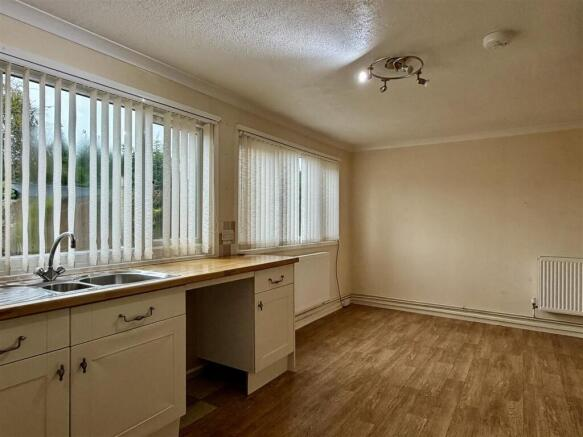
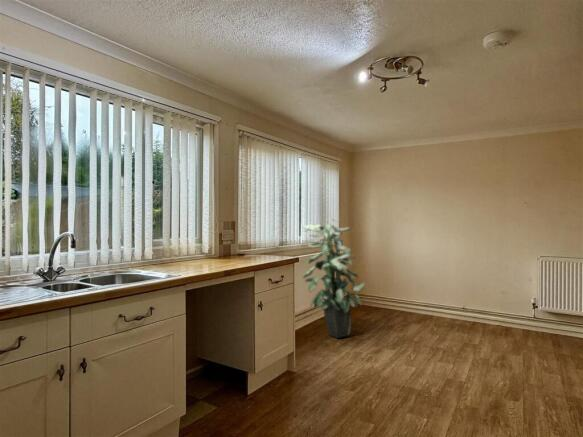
+ indoor plant (332, 277)
